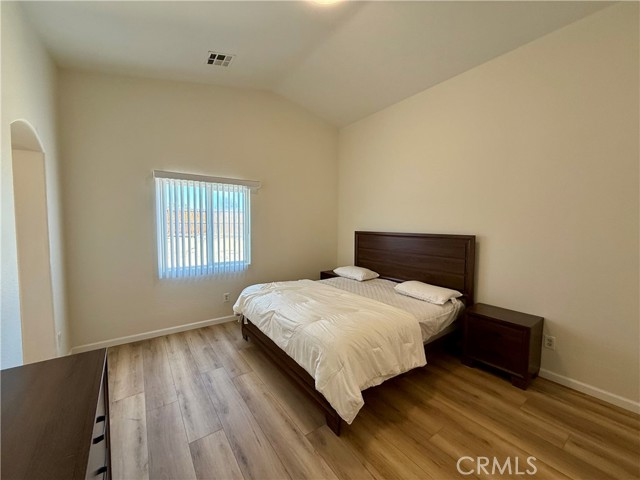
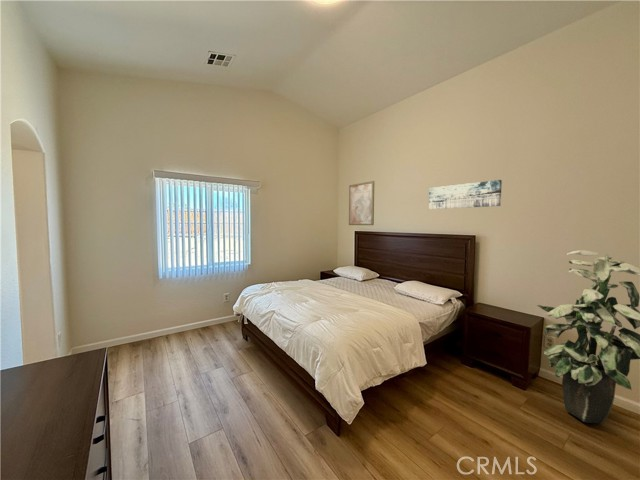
+ wall art (461, 196)
+ indoor plant (589, 333)
+ wall art (360, 204)
